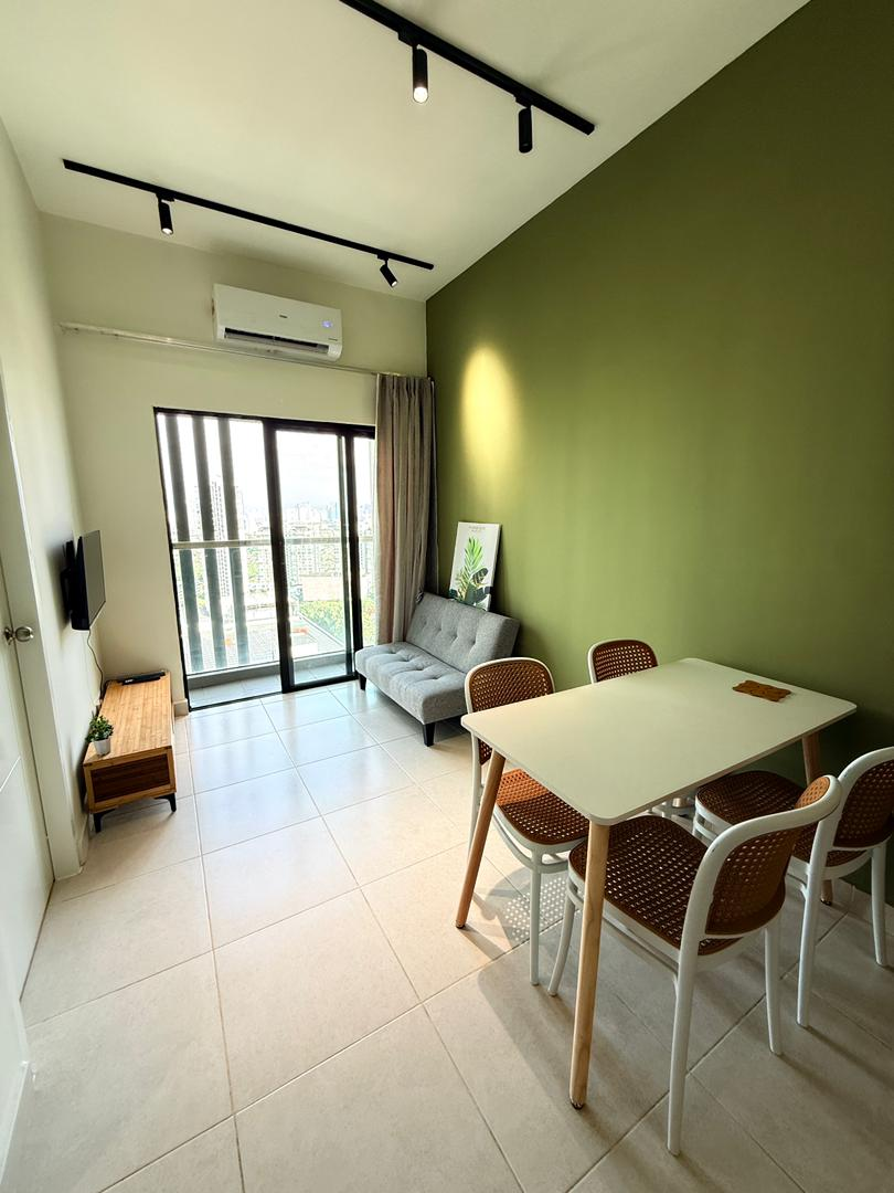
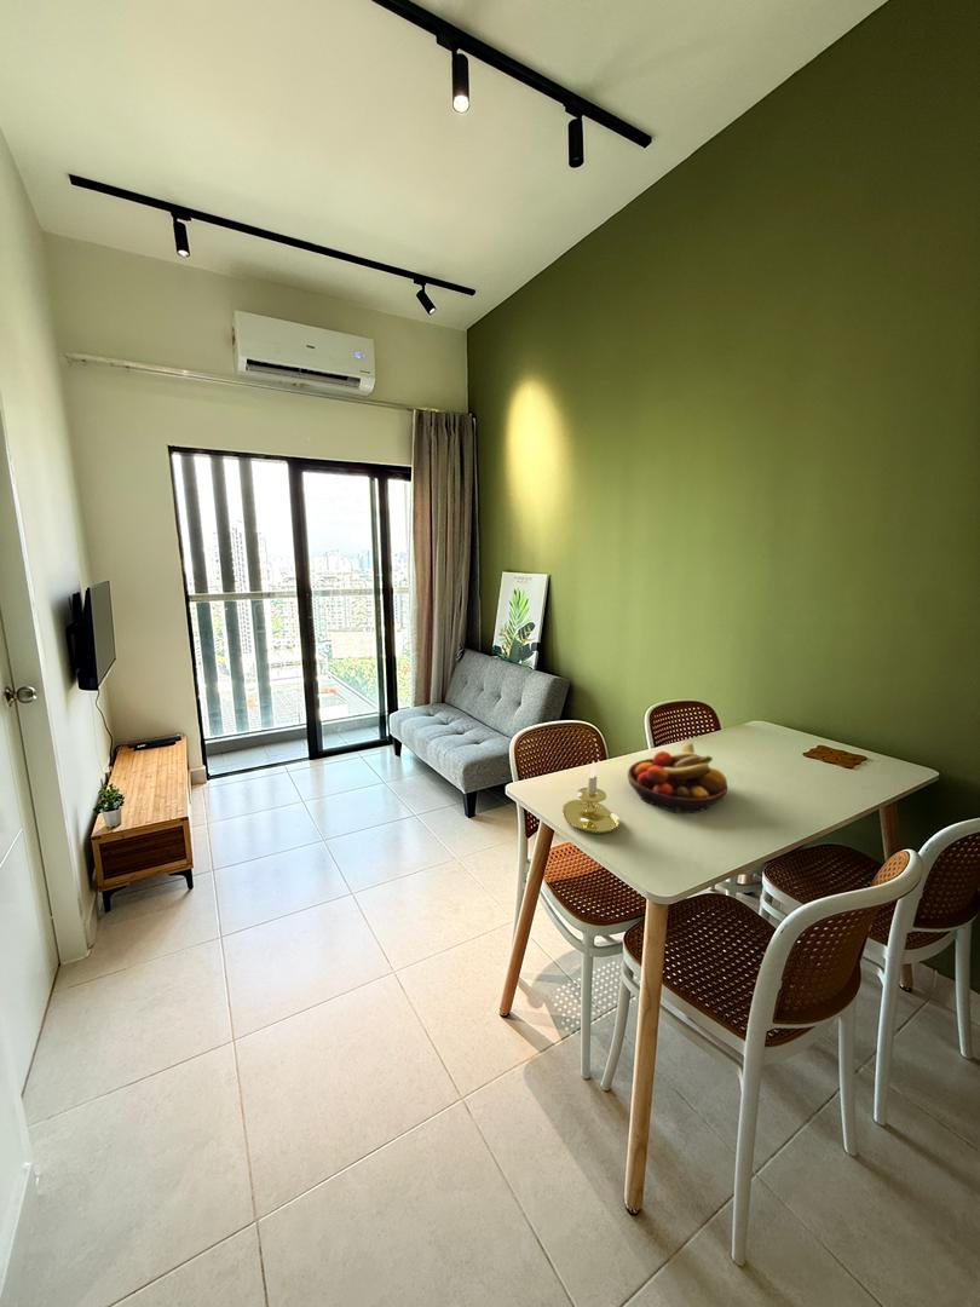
+ candle holder (594, 793)
+ fruit bowl (675, 772)
